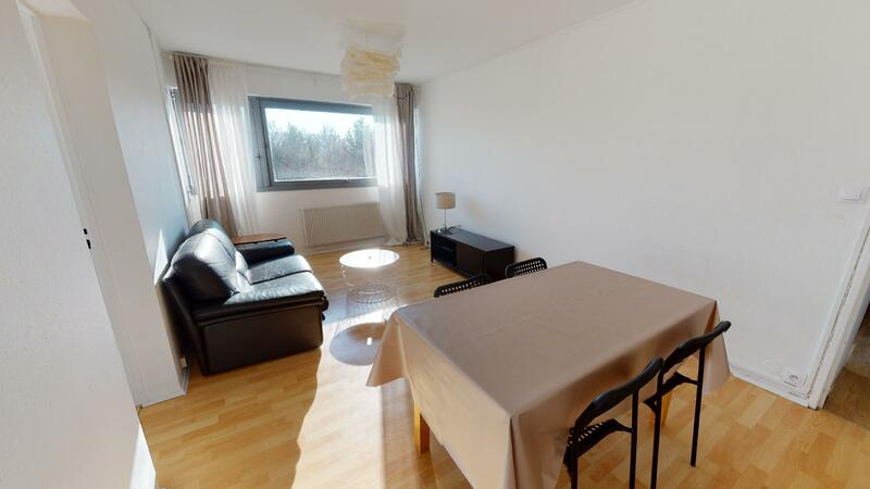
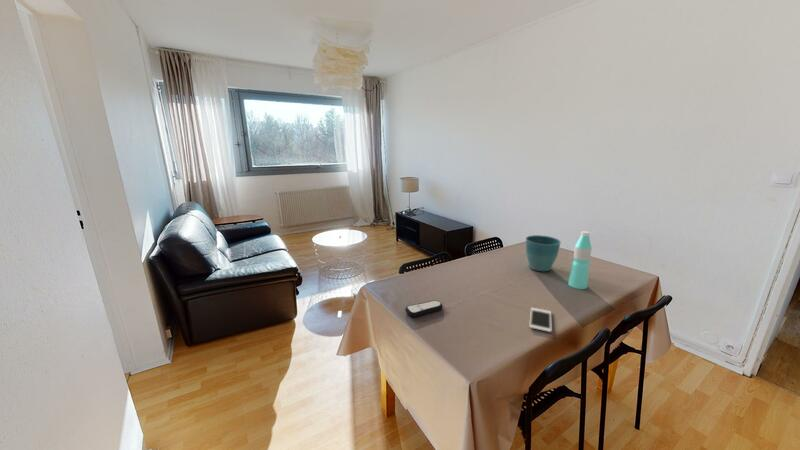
+ cell phone (540, 319)
+ remote control (424, 307)
+ flower pot (541, 253)
+ water bottle (581, 259)
